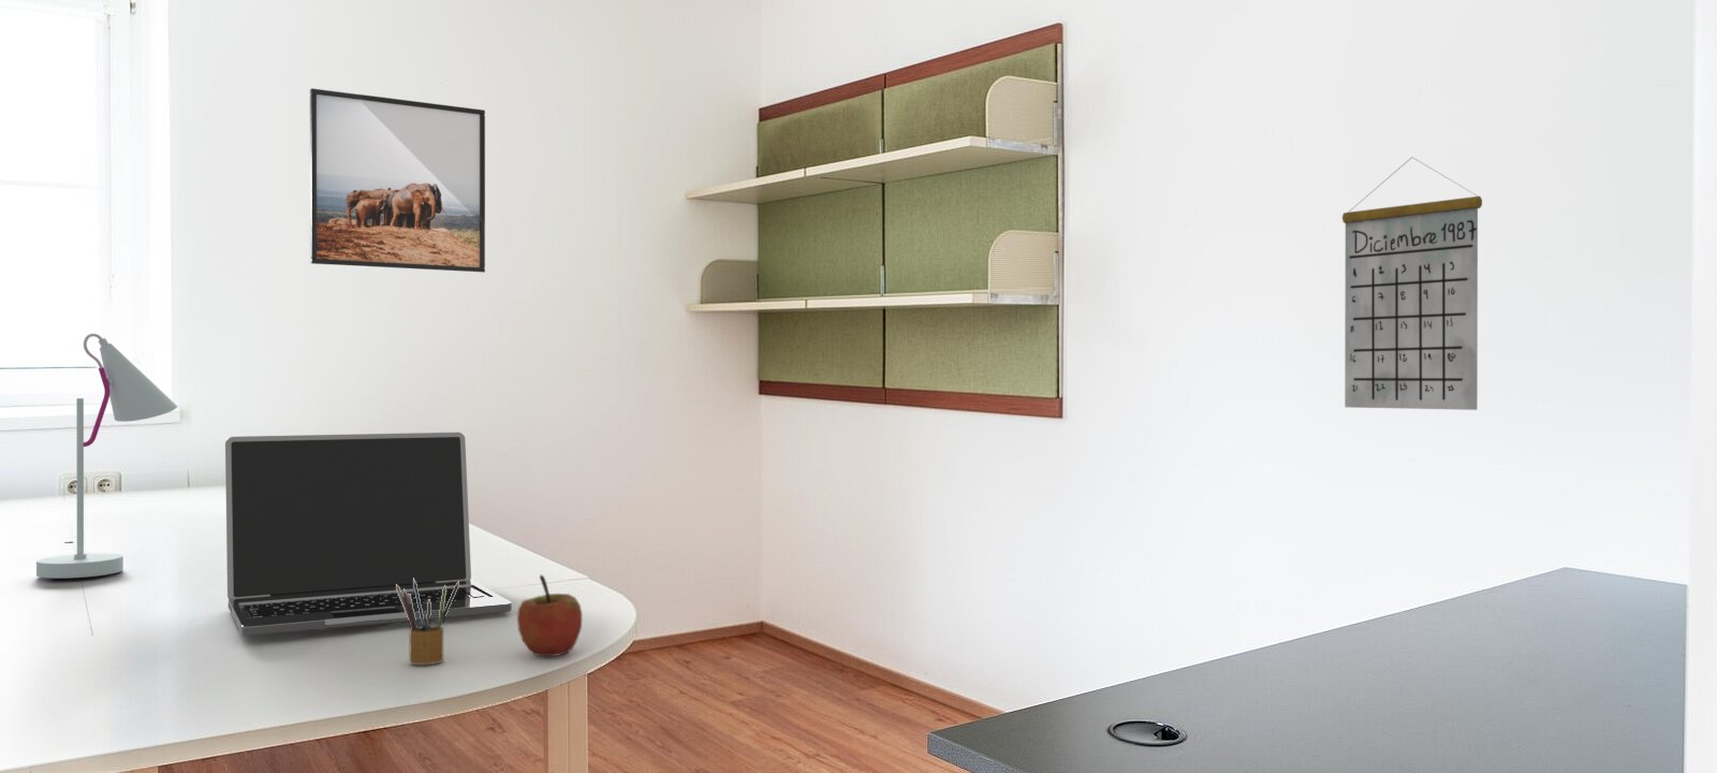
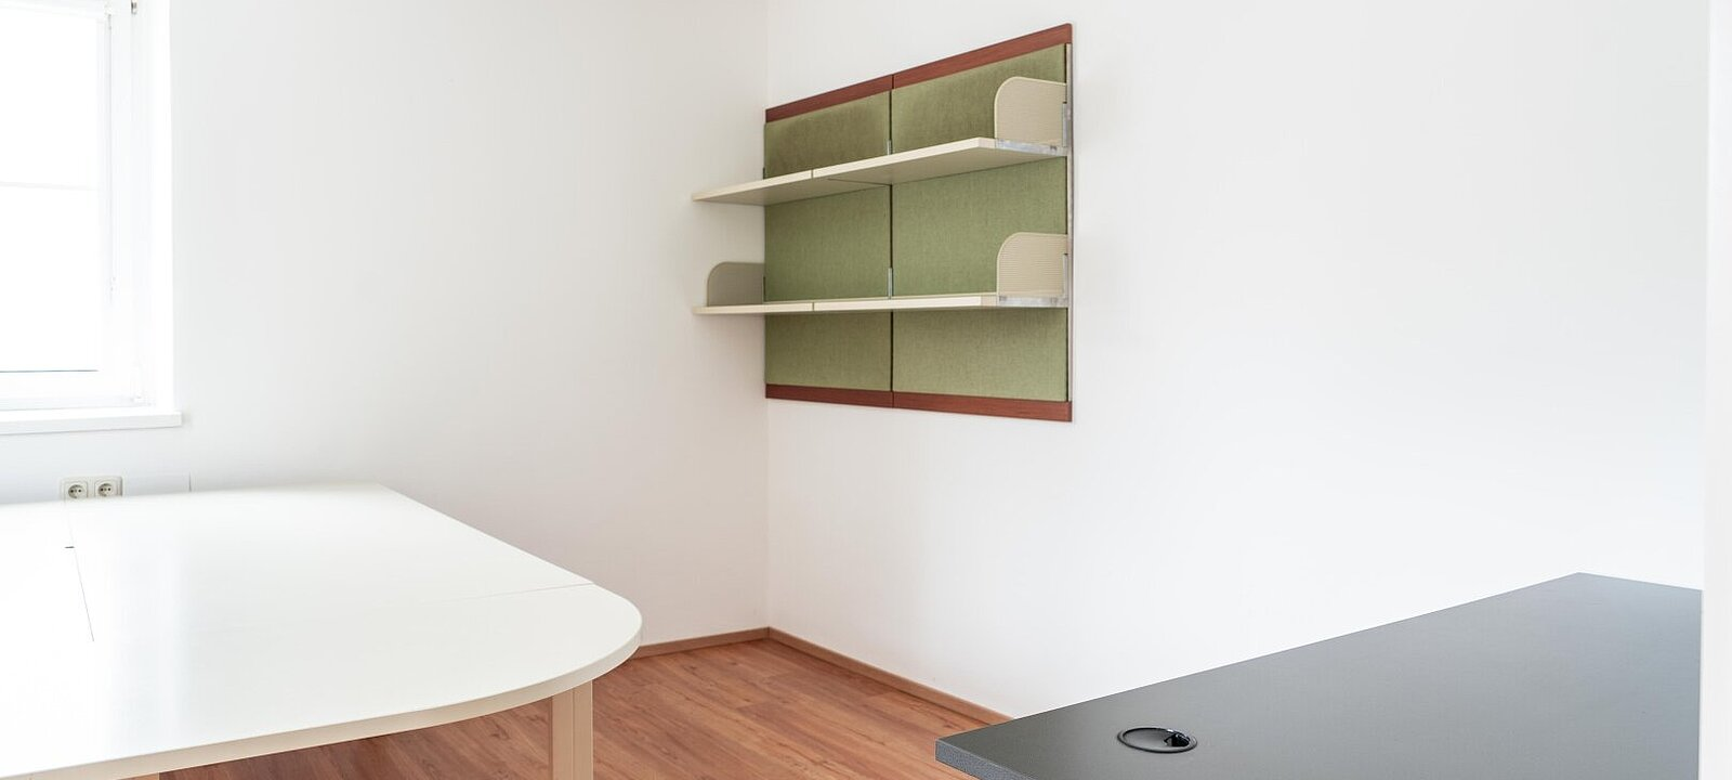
- apple (550, 613)
- pencil box (428, 620)
- desk lamp (94, 439)
- calendar (1409, 282)
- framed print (401, 184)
- laptop (366, 523)
